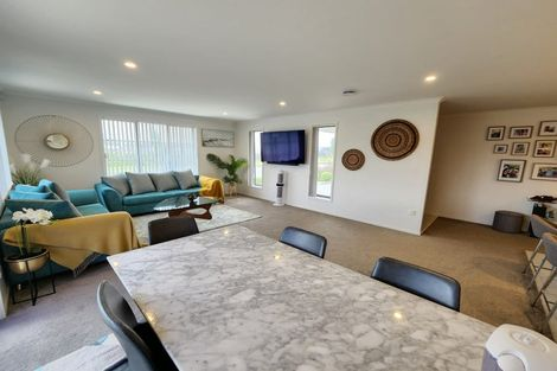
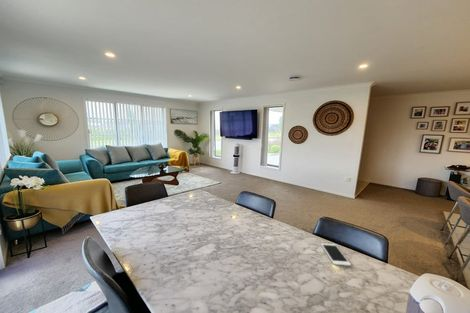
+ cell phone (334, 253)
